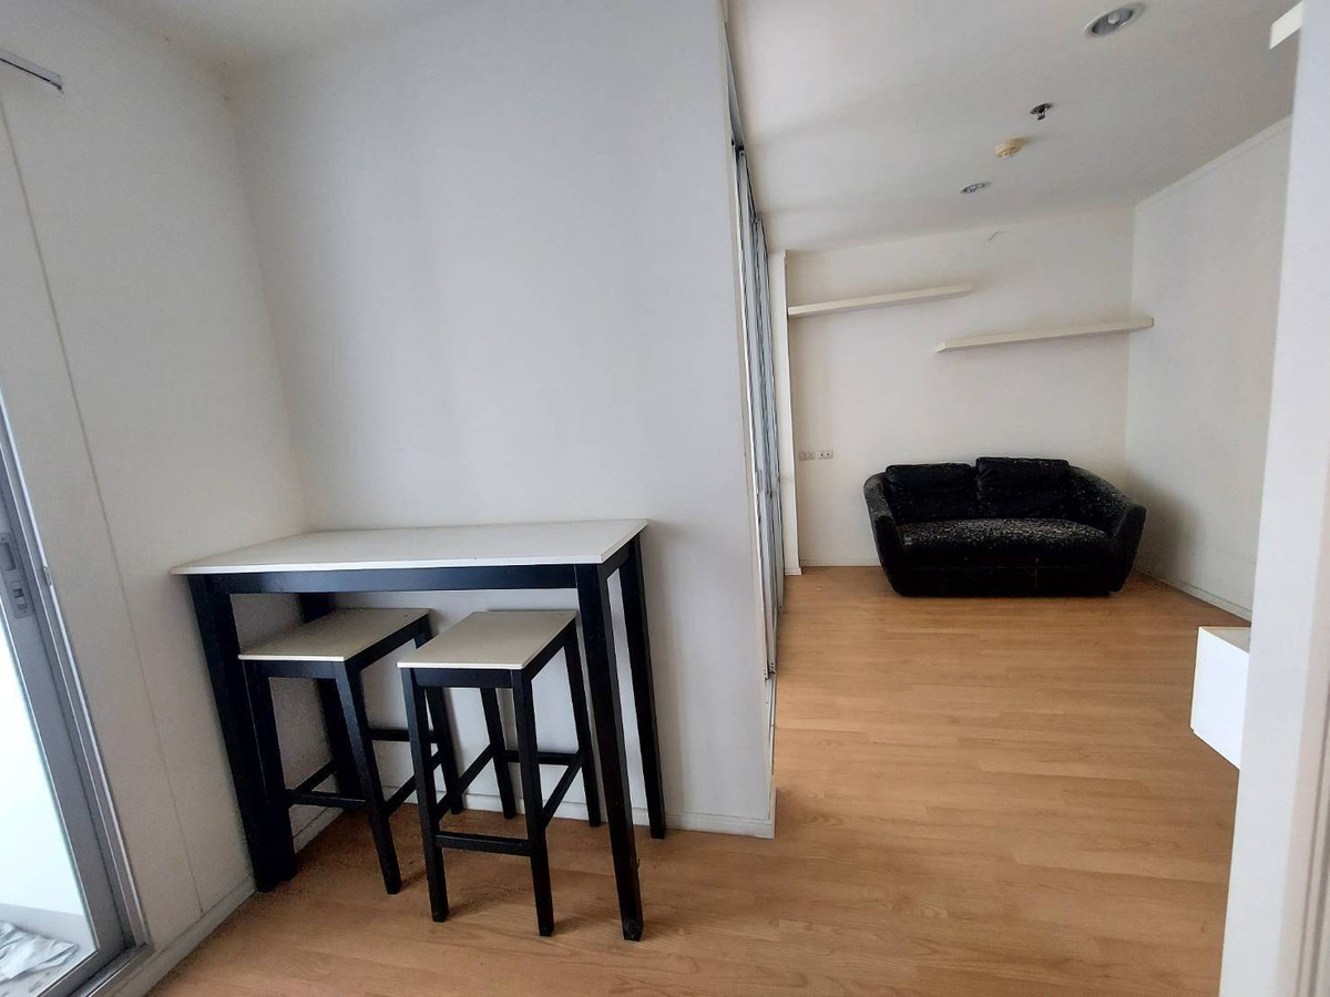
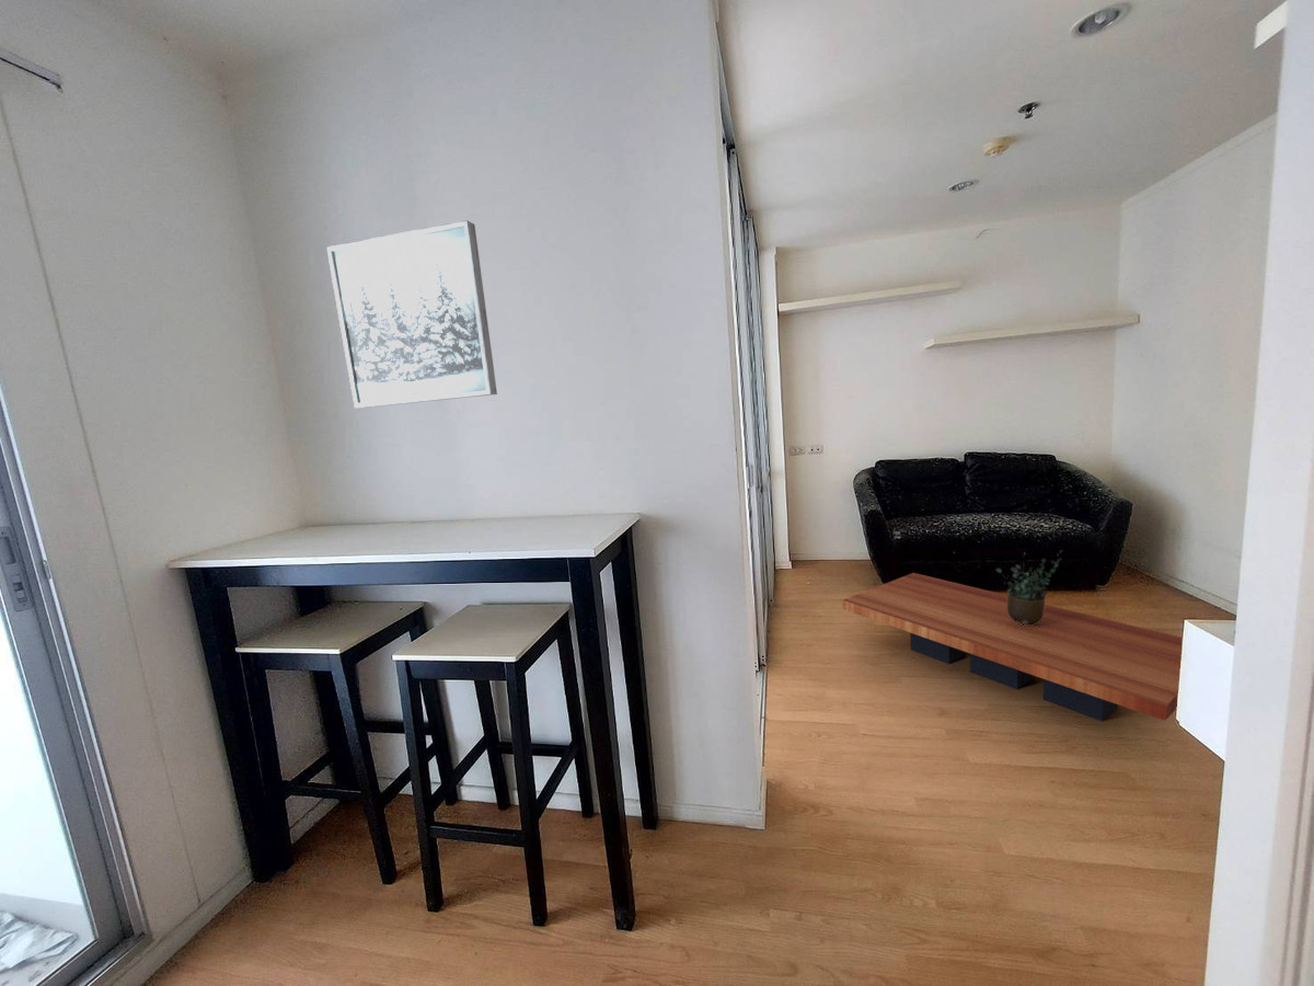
+ potted plant (1030, 586)
+ wall art (412, 320)
+ coffee table (1002, 647)
